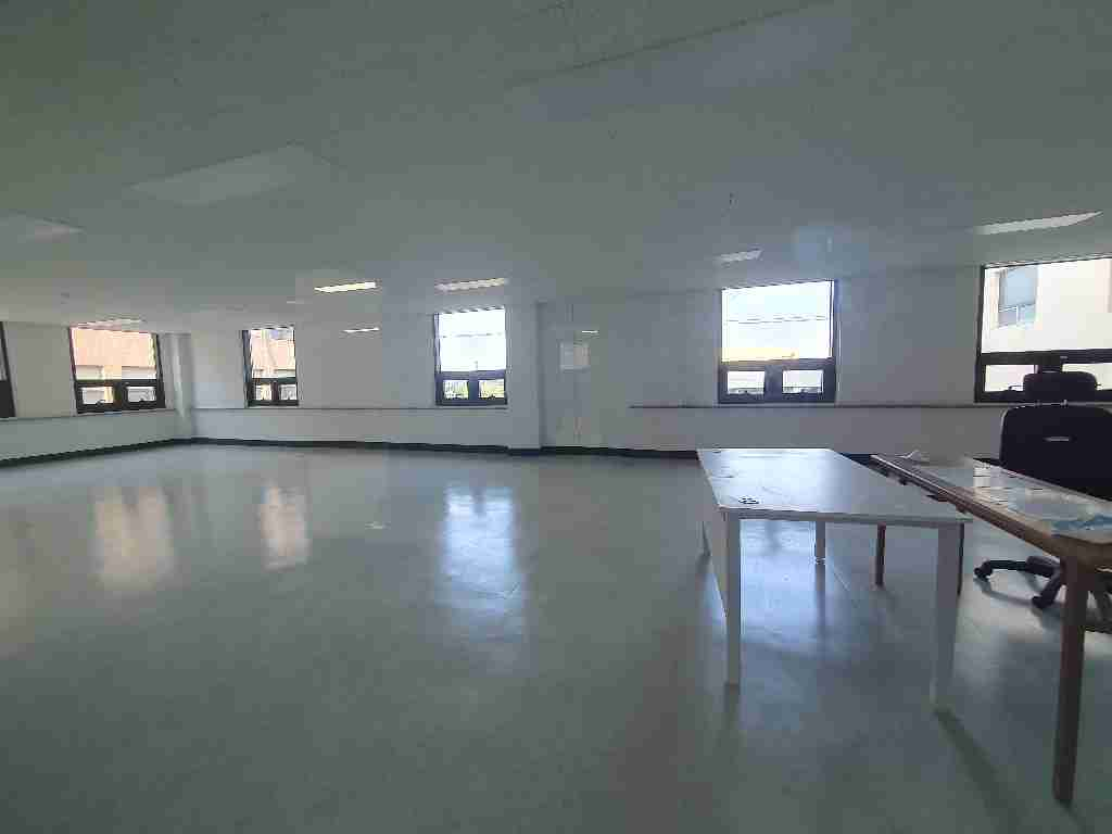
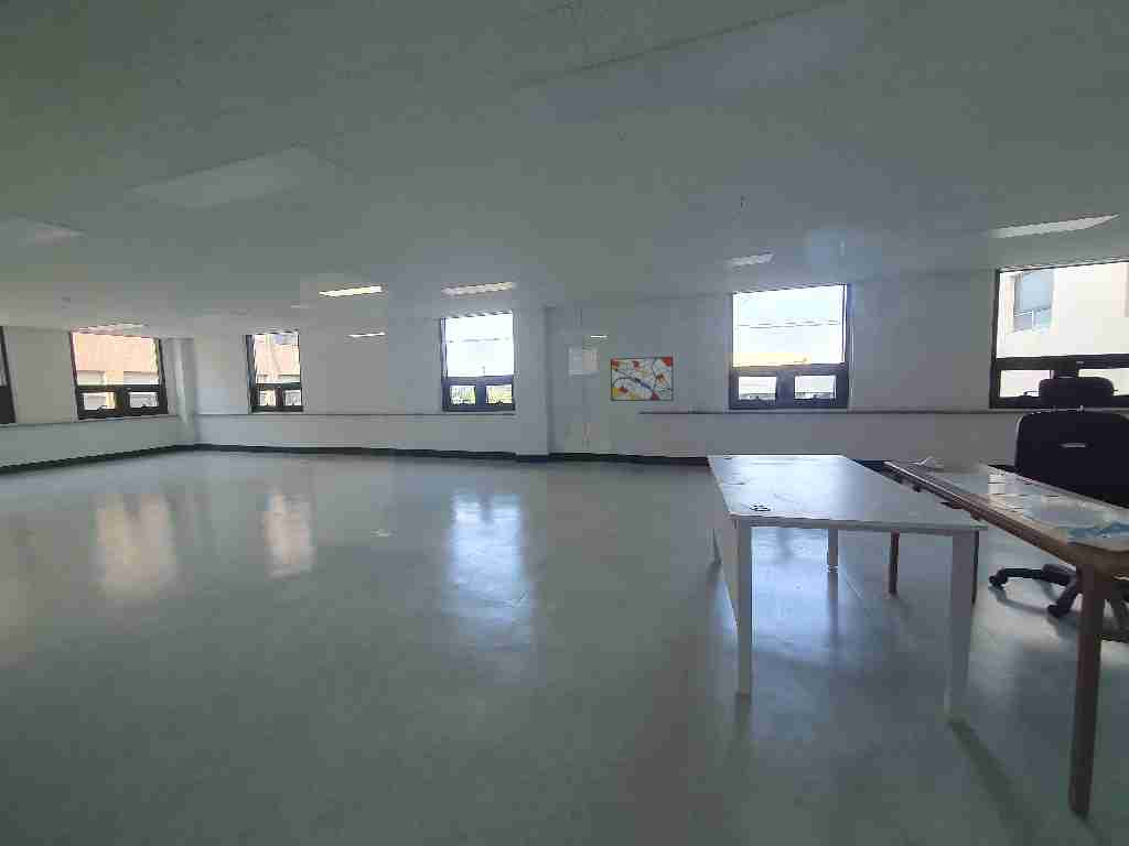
+ wall art (641, 379)
